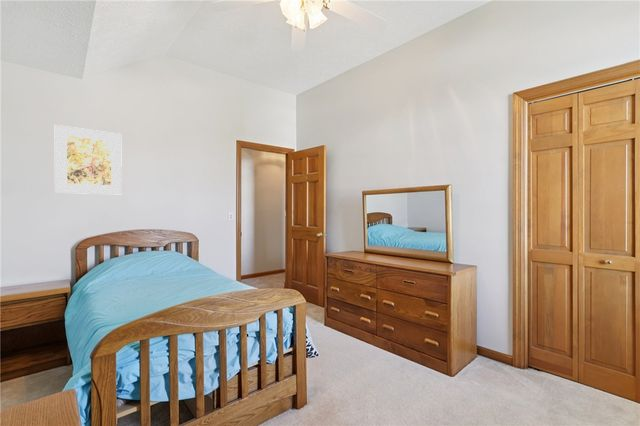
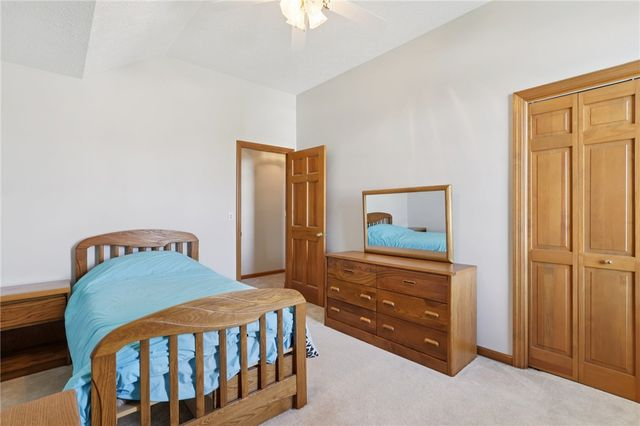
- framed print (89, 161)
